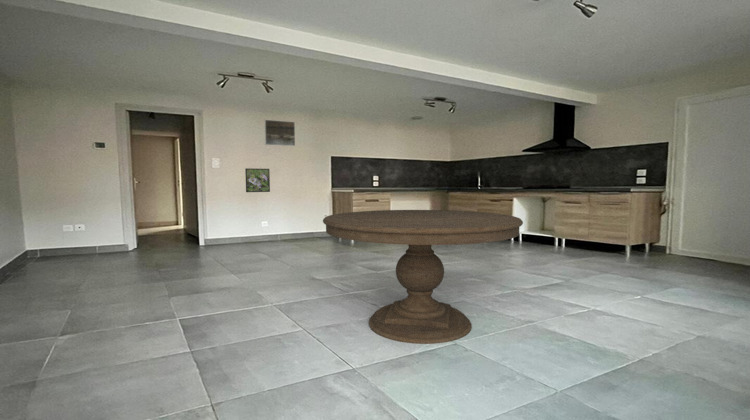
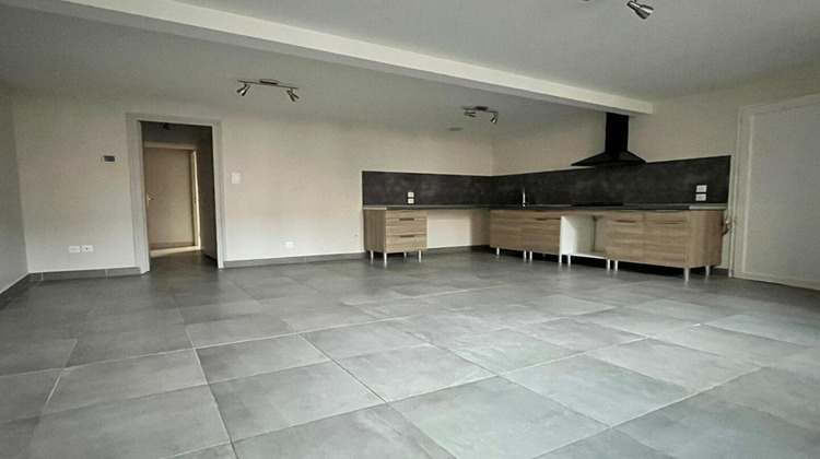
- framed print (280, 133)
- dining table (419, 270)
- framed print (257, 180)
